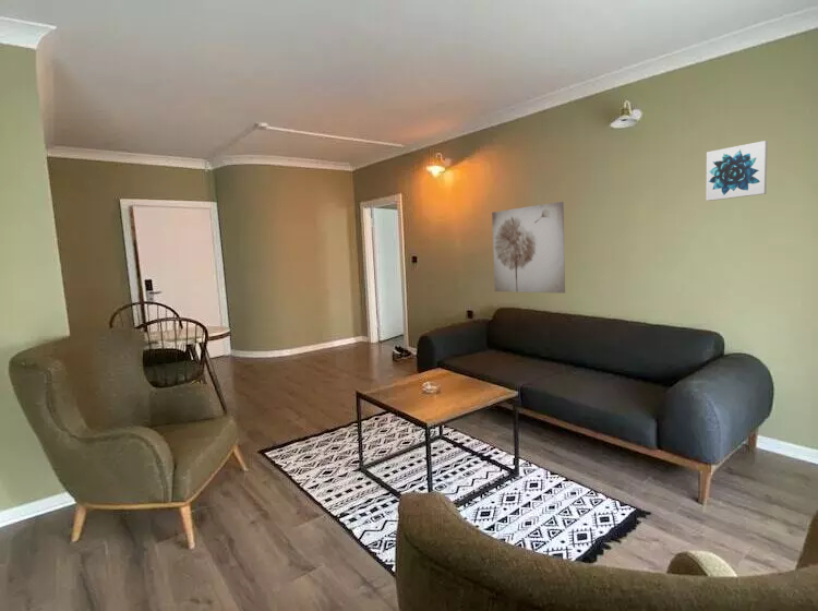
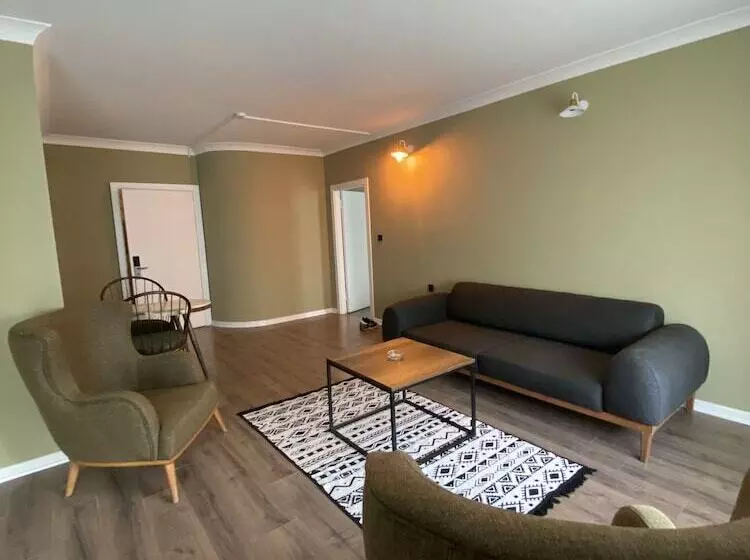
- wall art (735, 171)
- wall art (526, 250)
